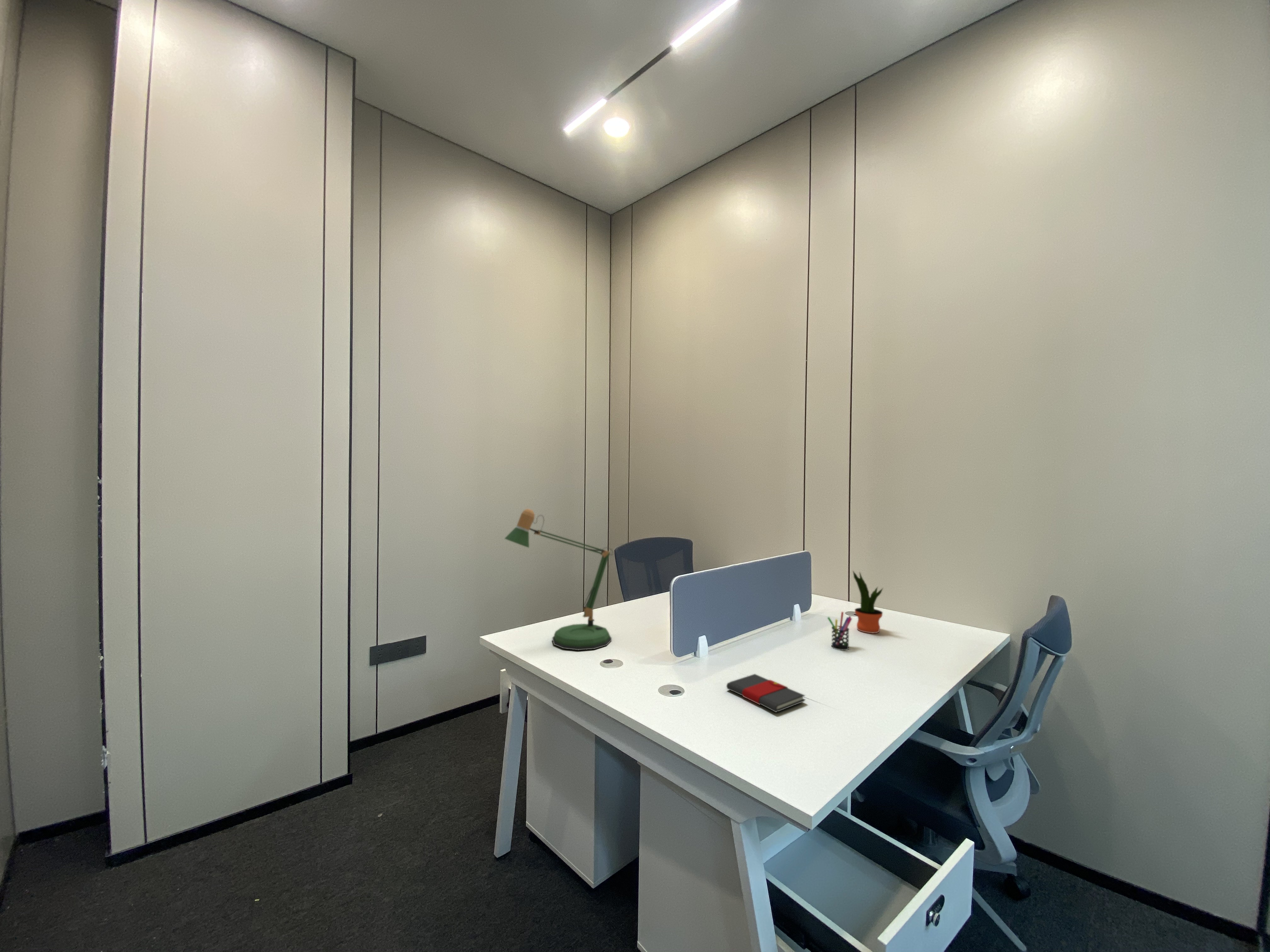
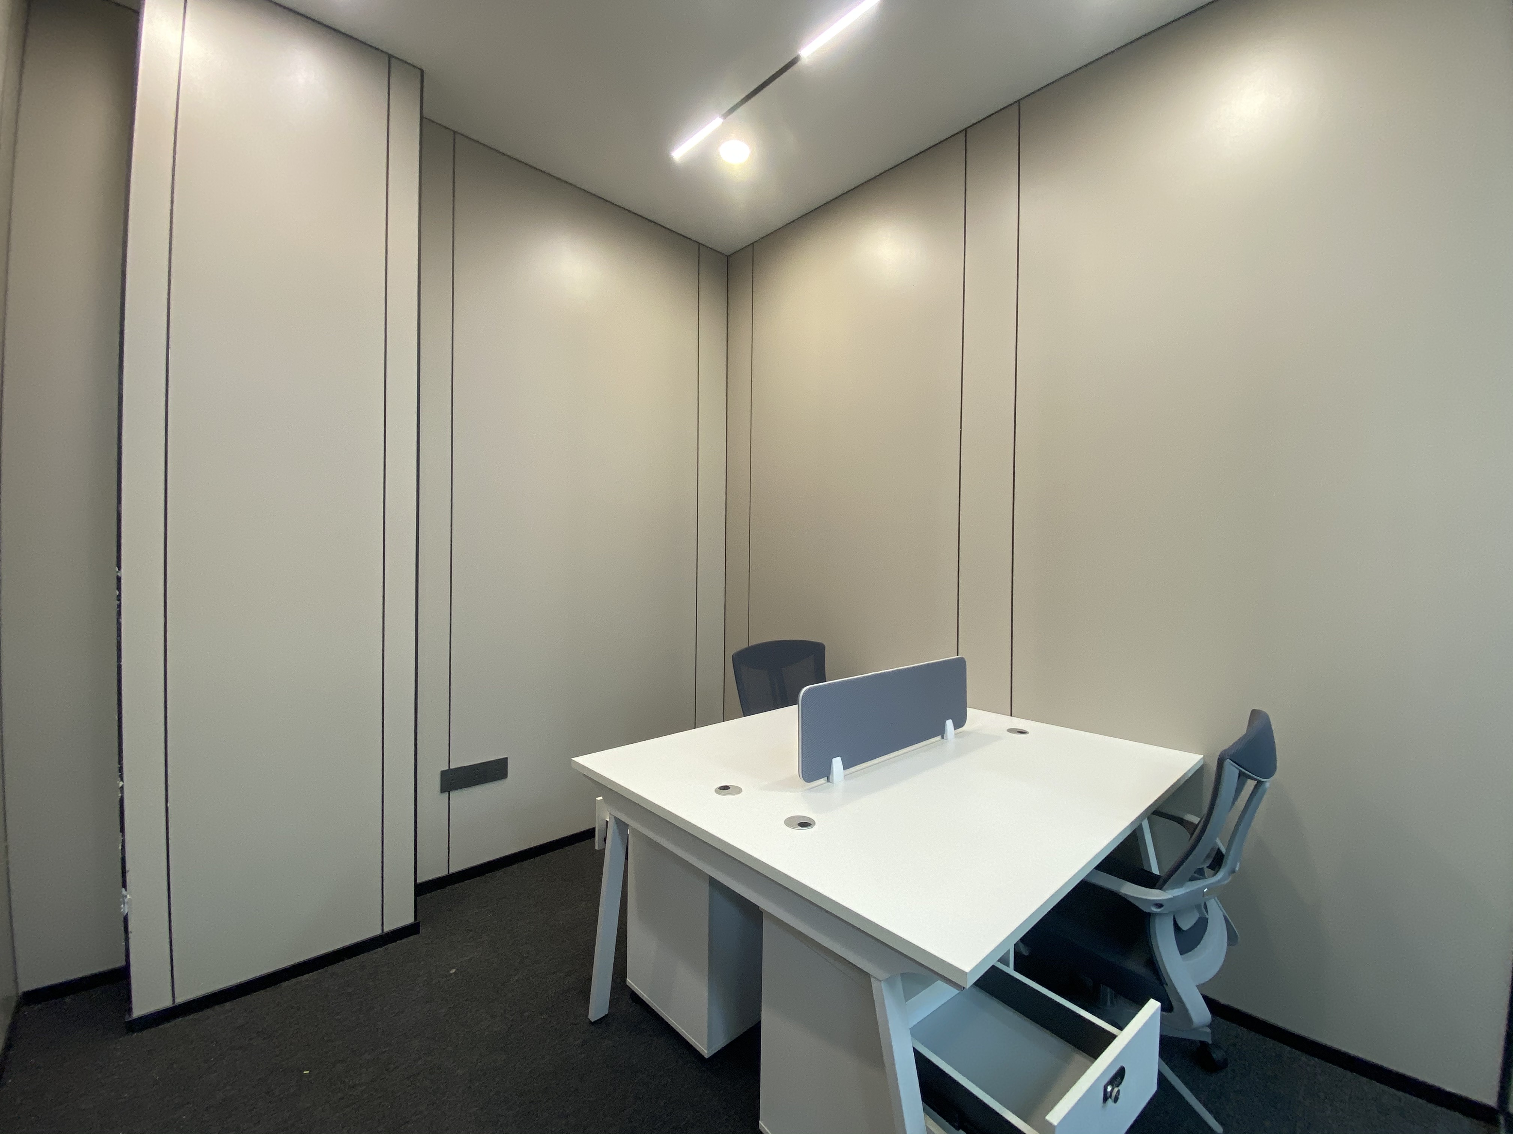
- book (765, 691)
- pen holder (838, 630)
- desk lamp (592, 587)
- potted plant (866, 600)
